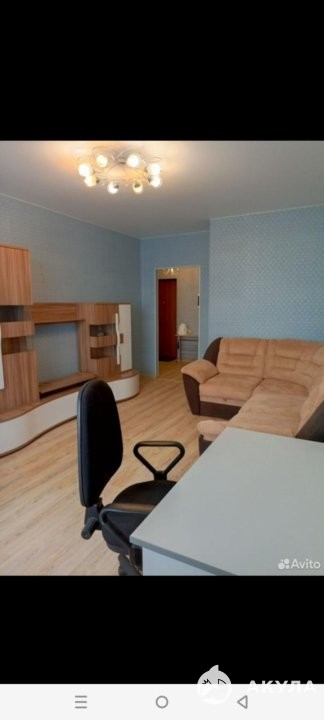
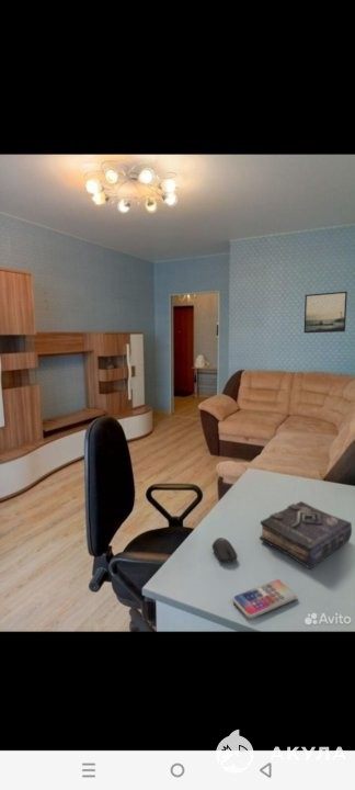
+ smartphone (264, 597)
+ book (305, 530)
+ computer mouse (224, 548)
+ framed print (324, 313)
